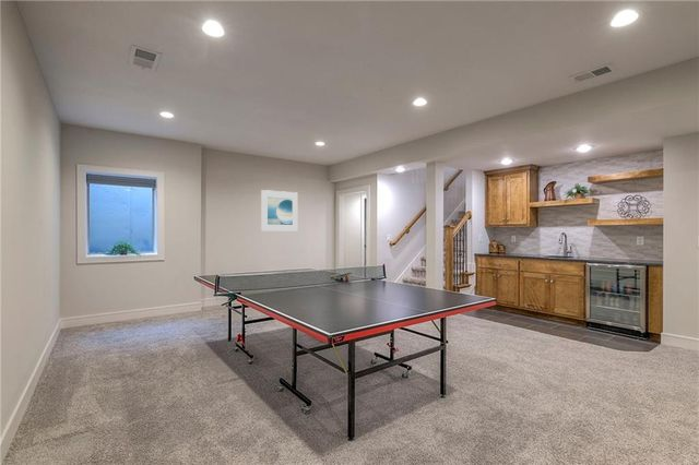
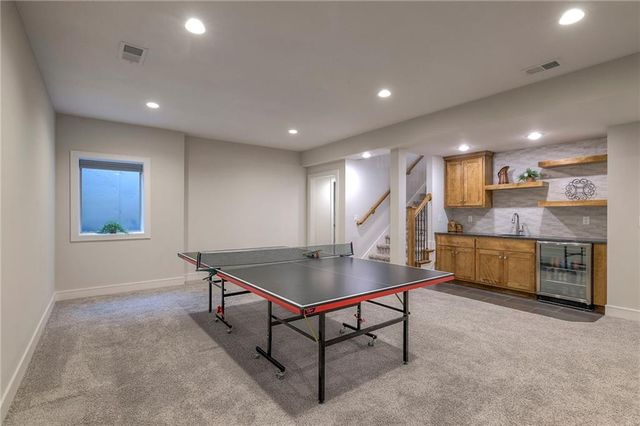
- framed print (280, 211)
